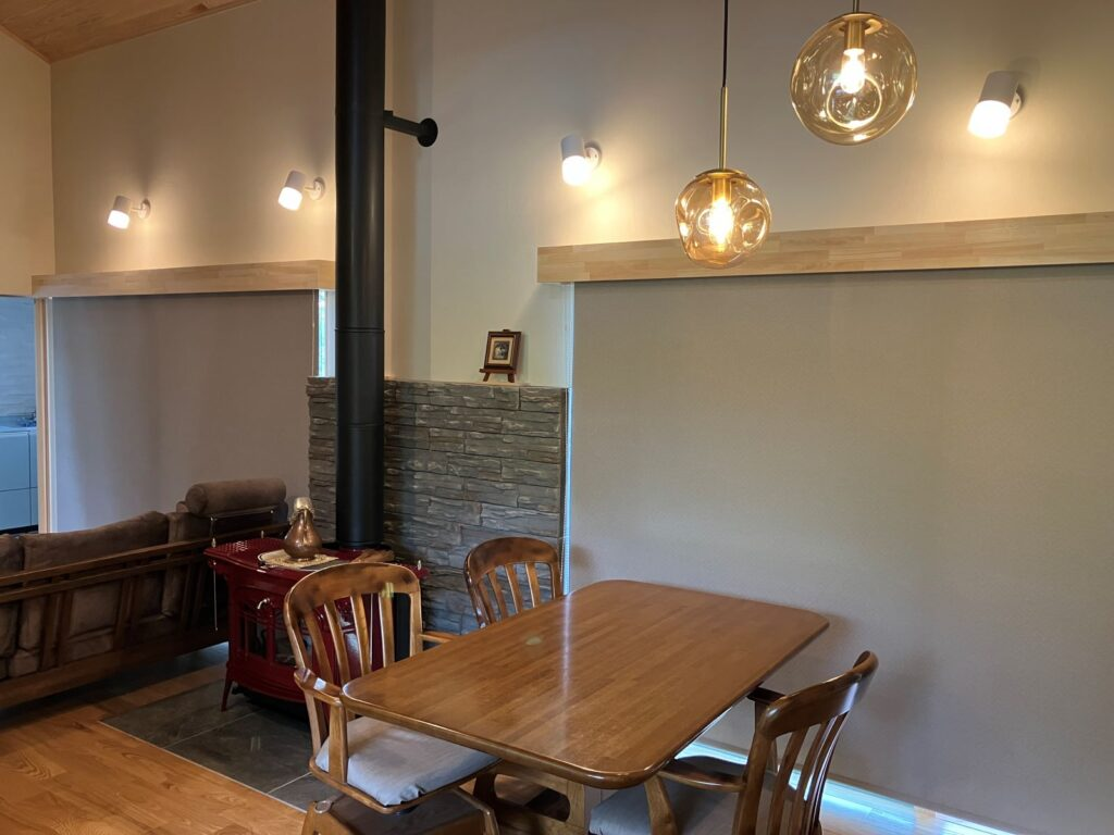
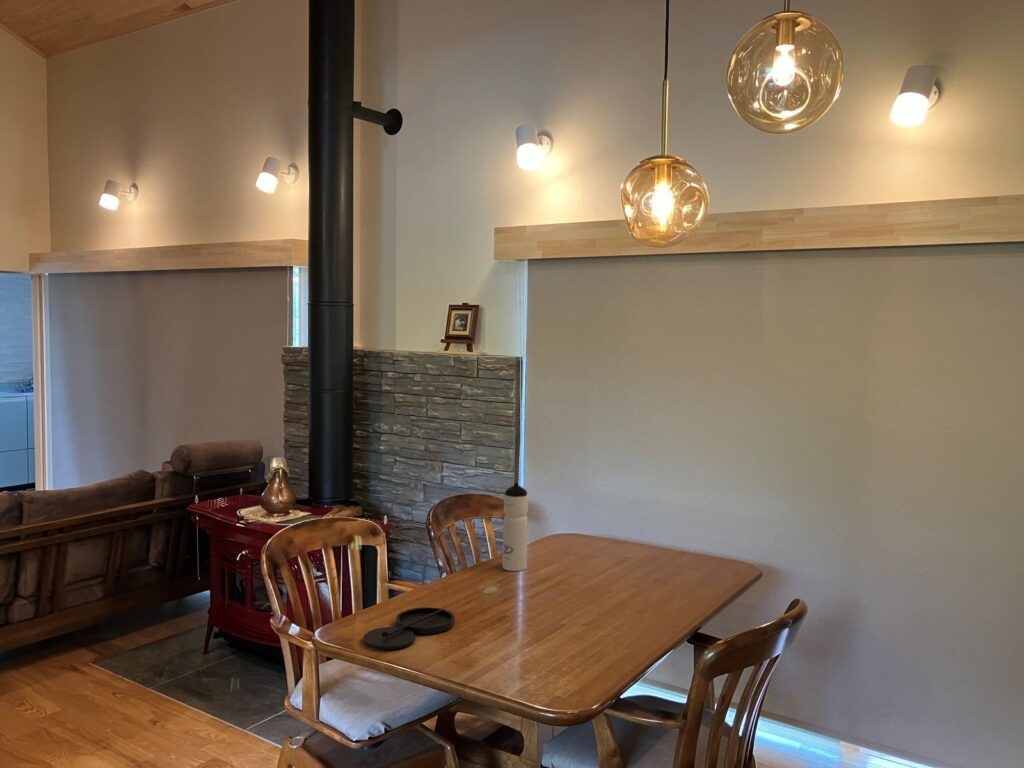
+ water bottle (515, 525)
+ plate (409, 625)
